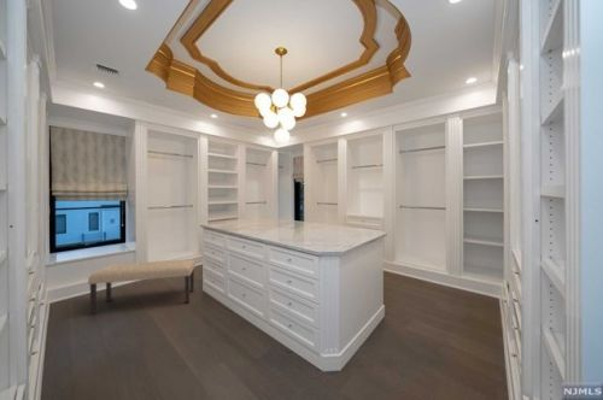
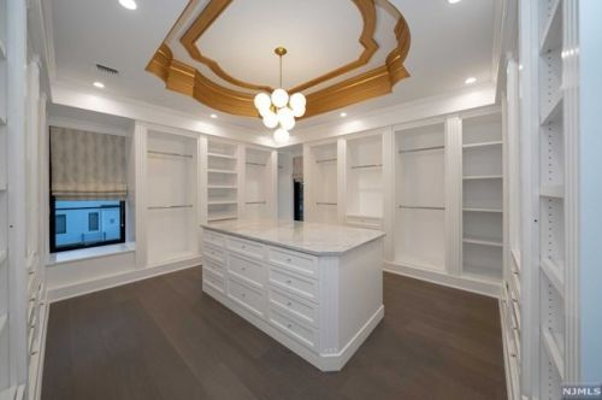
- bench (147, 278)
